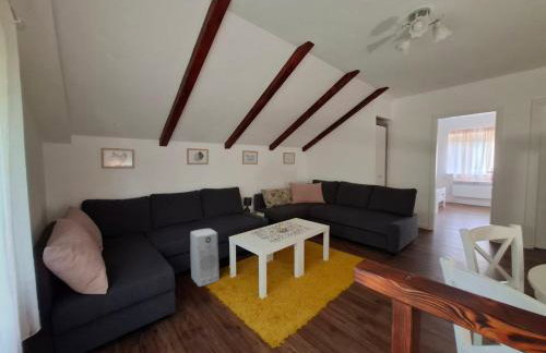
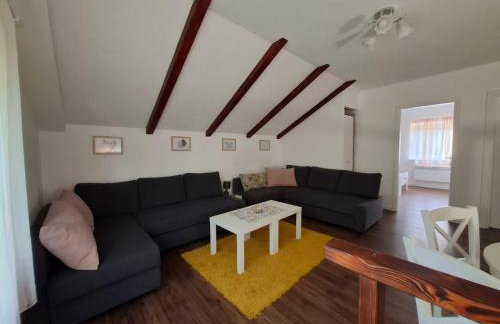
- air purifier (204, 255)
